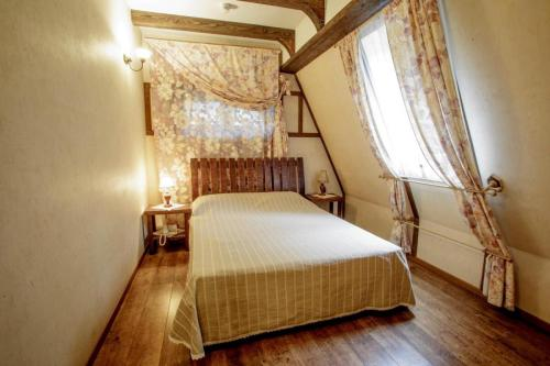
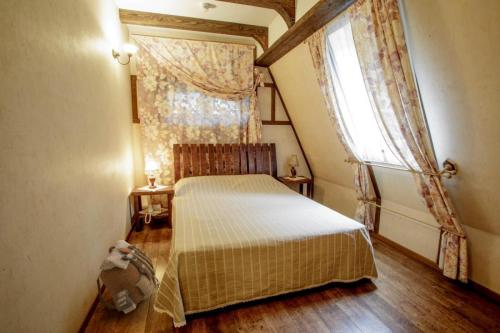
+ backpack (130, 272)
